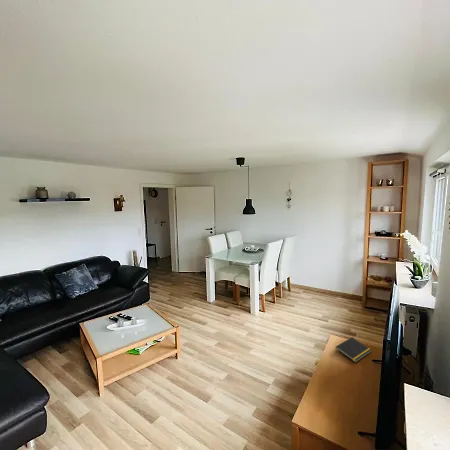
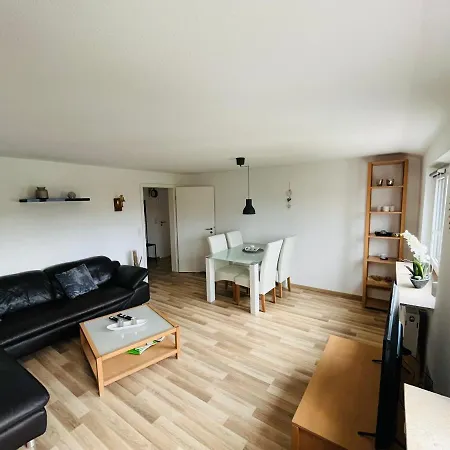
- notepad (353, 348)
